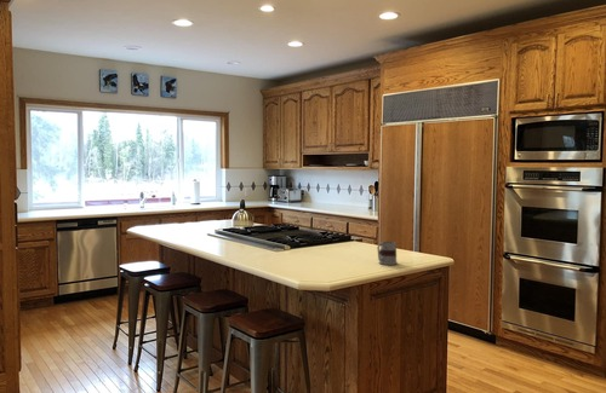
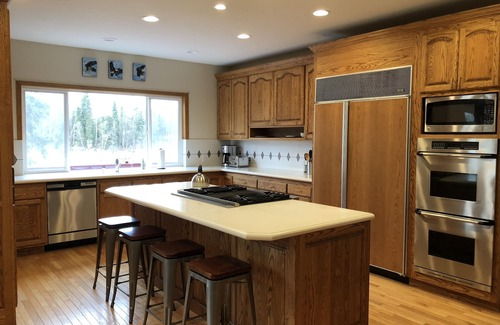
- mug (385, 253)
